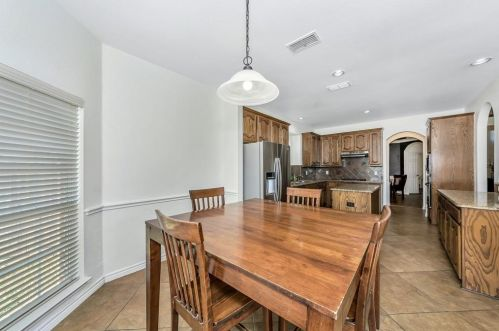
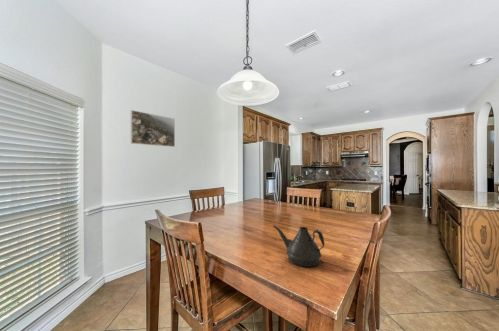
+ teapot (297, 242)
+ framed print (154, 130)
